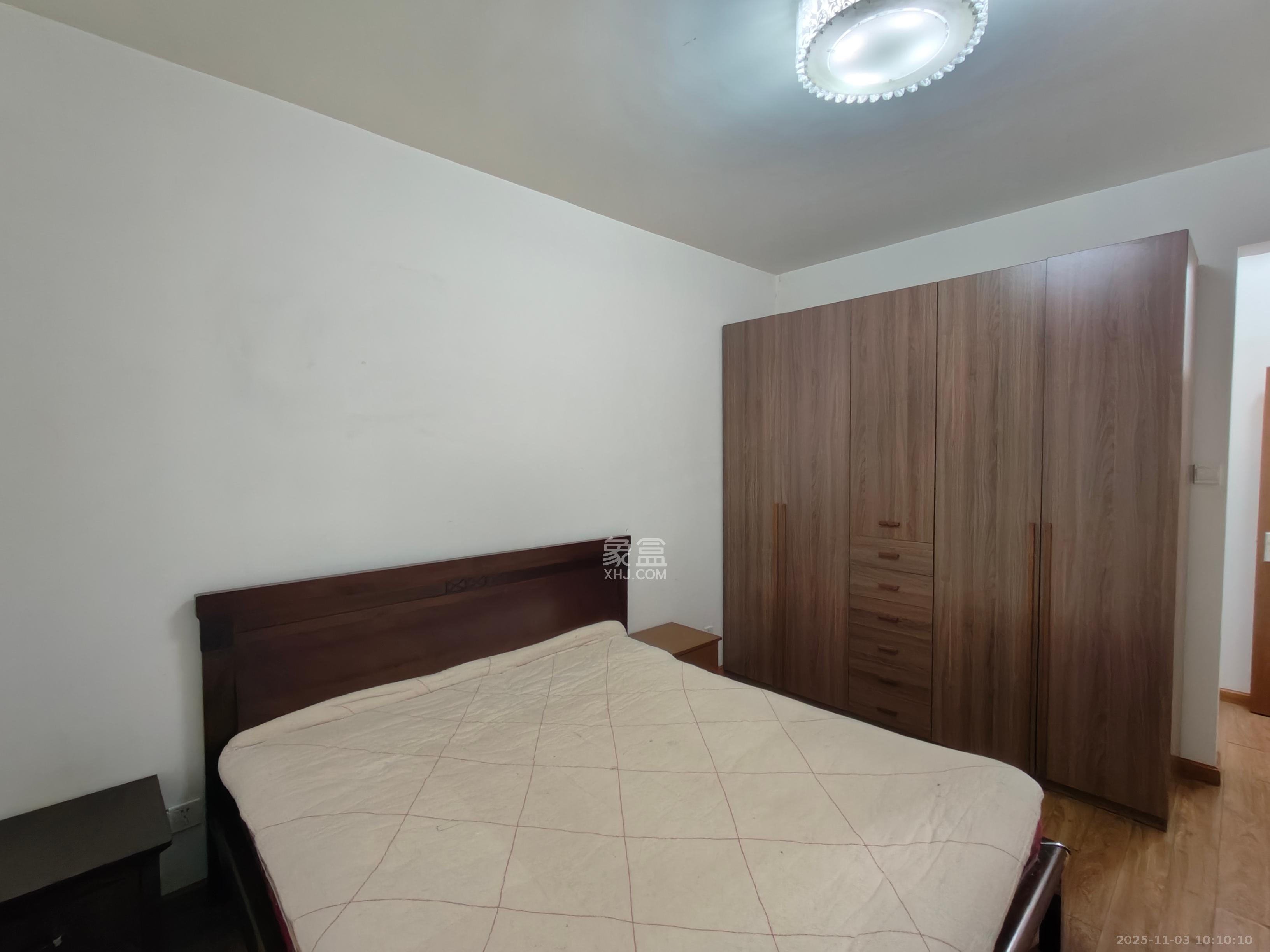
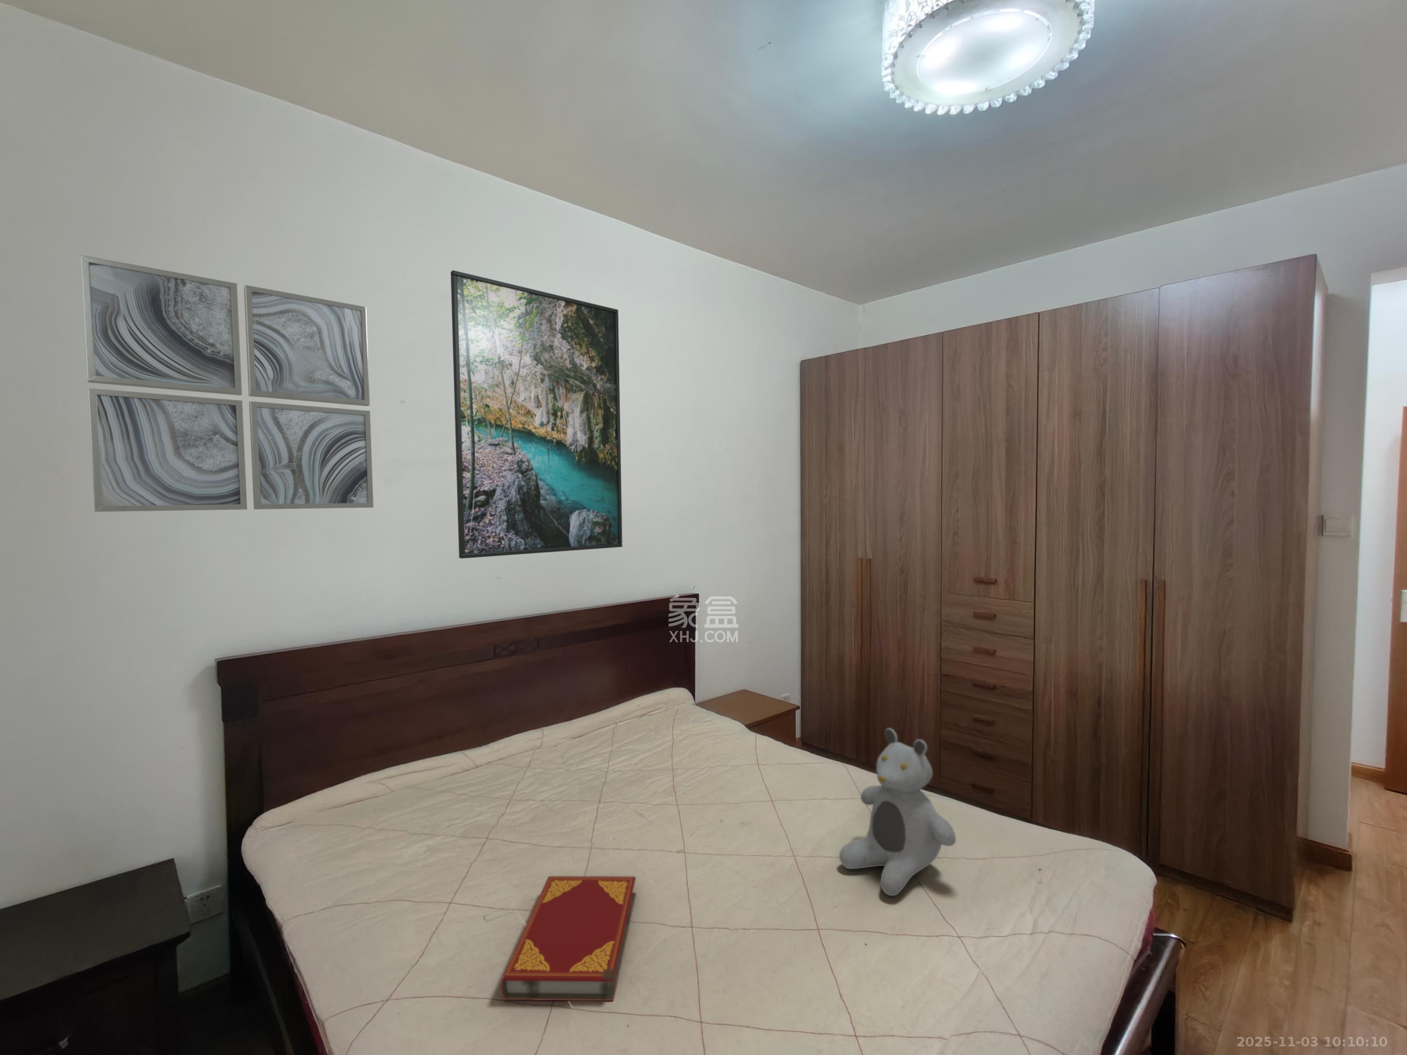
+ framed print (545, 423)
+ teddy bear (892, 805)
+ wall art (242, 400)
+ hardback book (576, 931)
